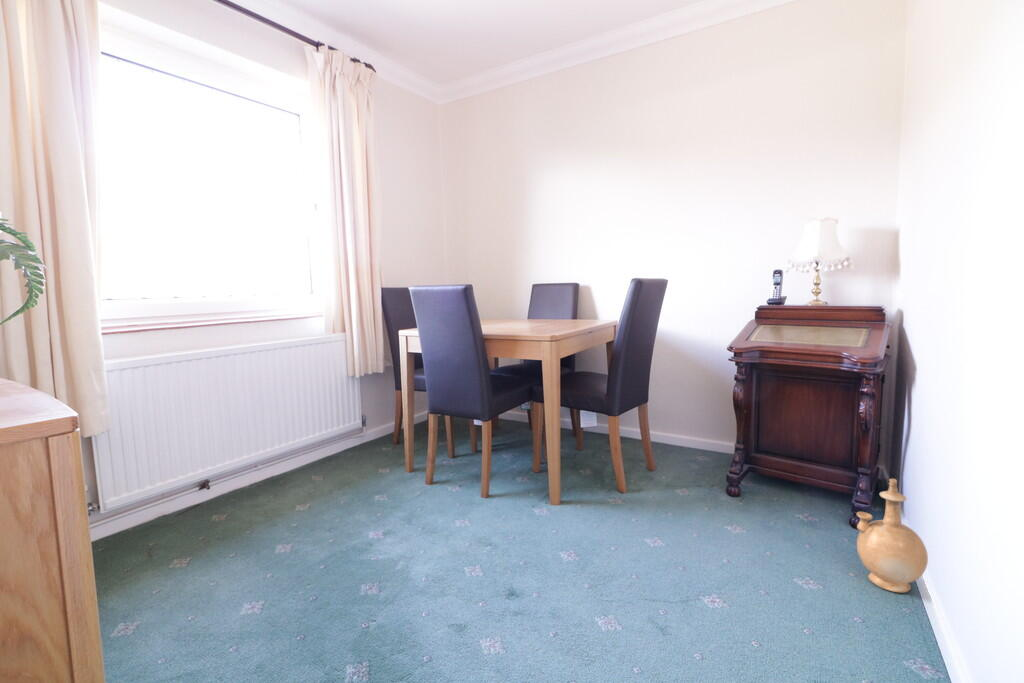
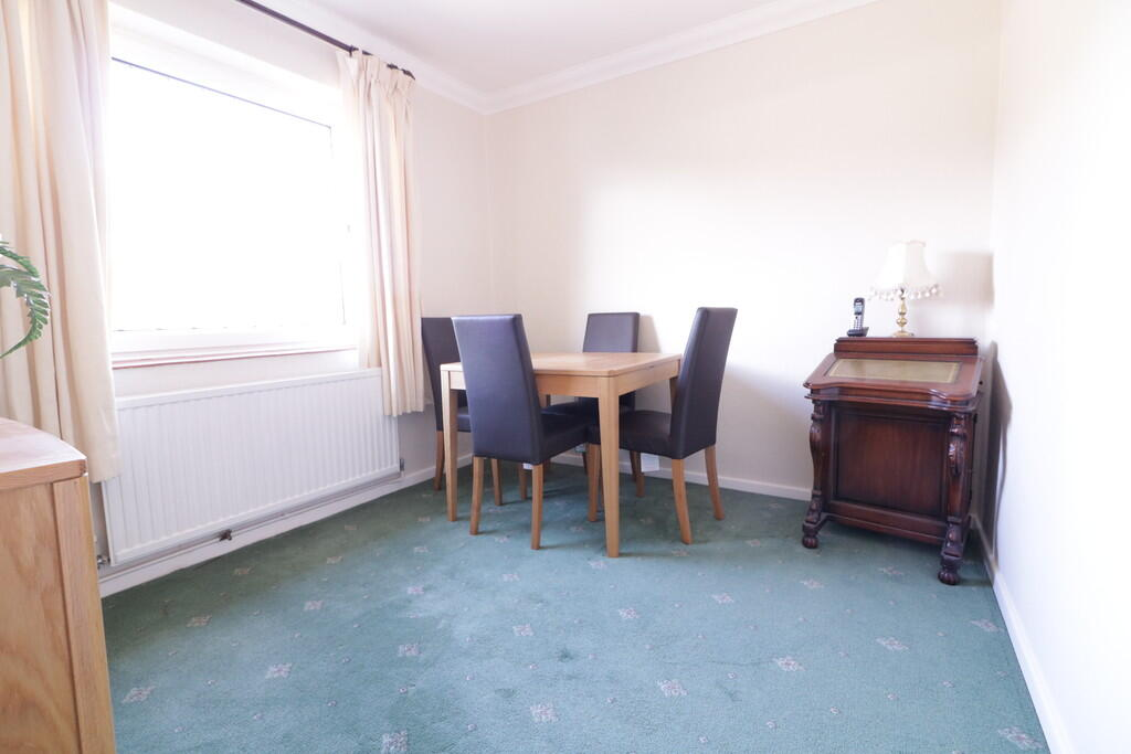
- vase (891, 531)
